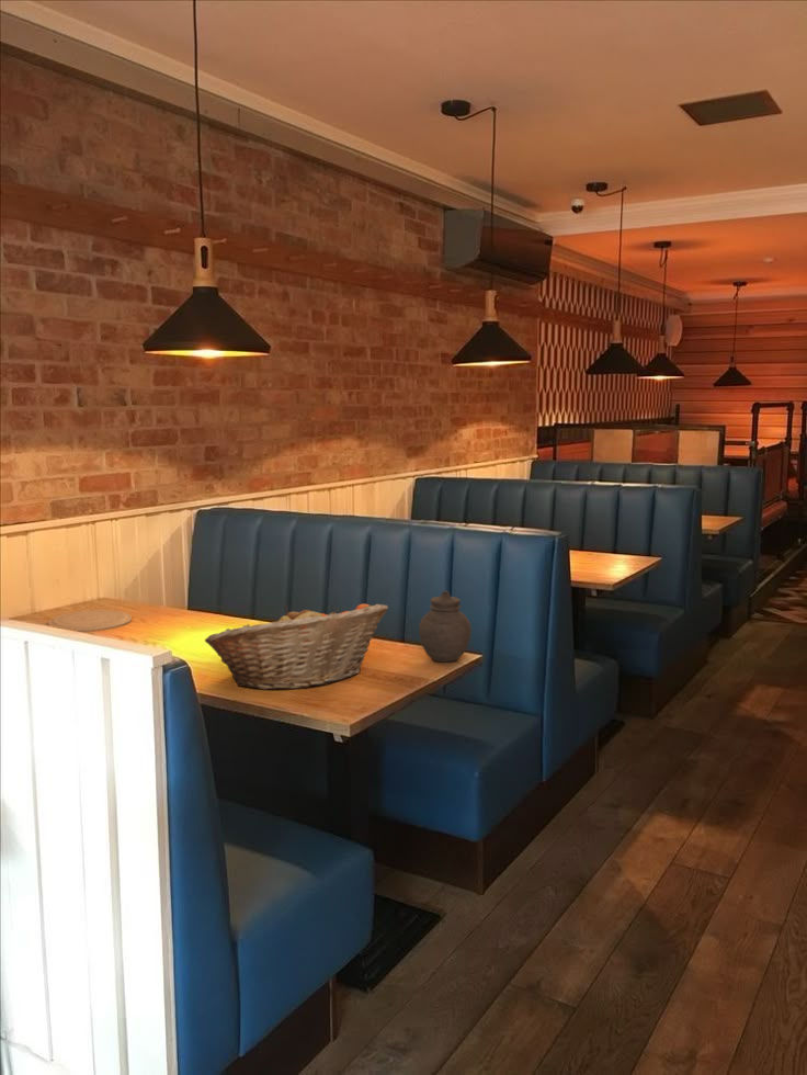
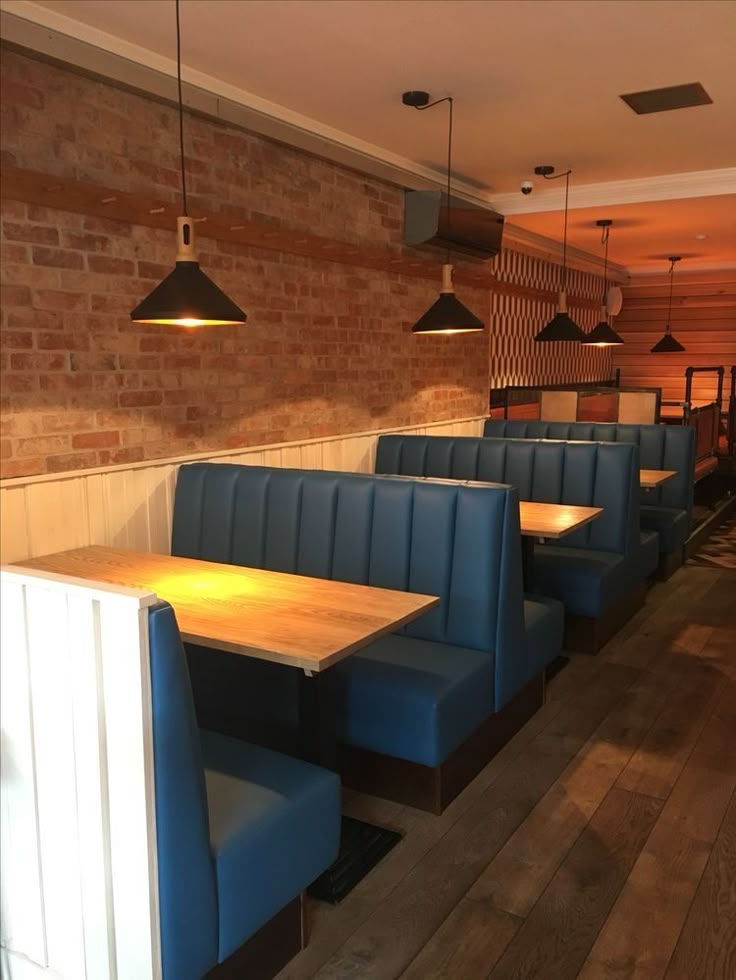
- fruit basket (299, 637)
- jar (444, 625)
- plate (90, 620)
